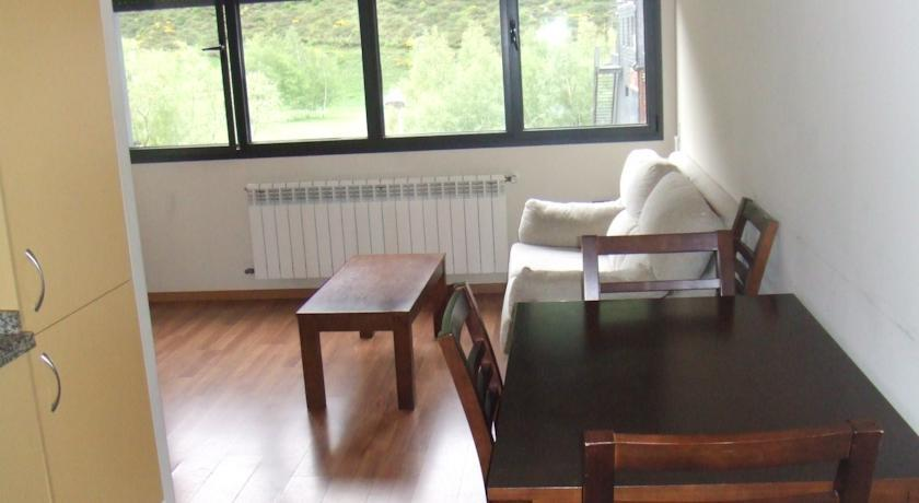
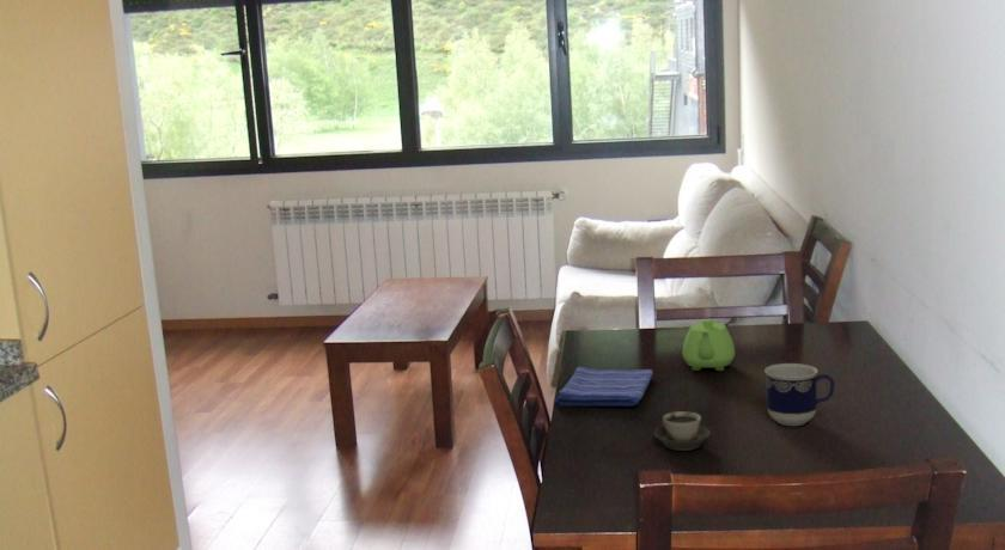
+ dish towel (605, 384)
+ cup (799, 396)
+ cup (682, 430)
+ teapot (707, 343)
